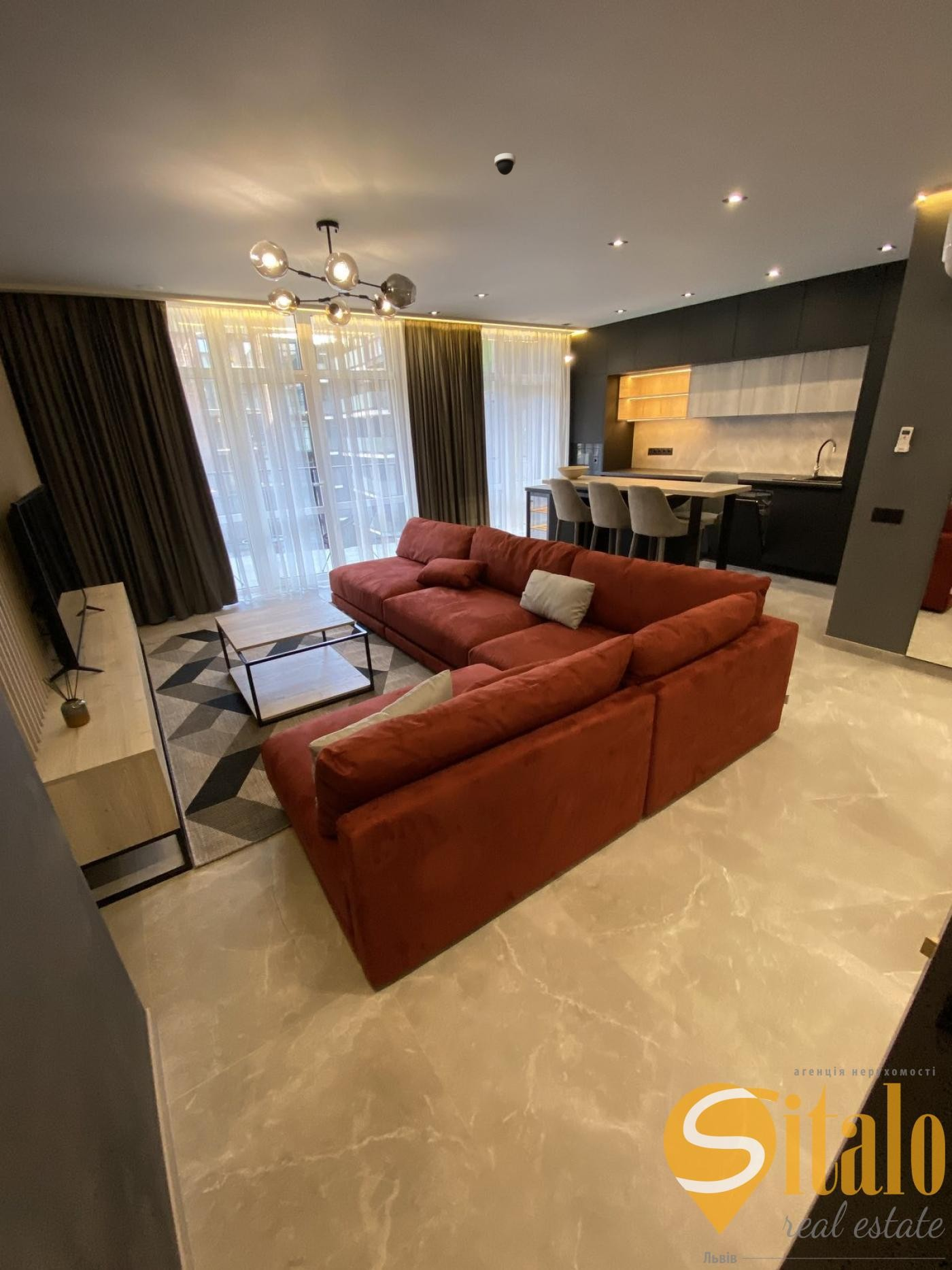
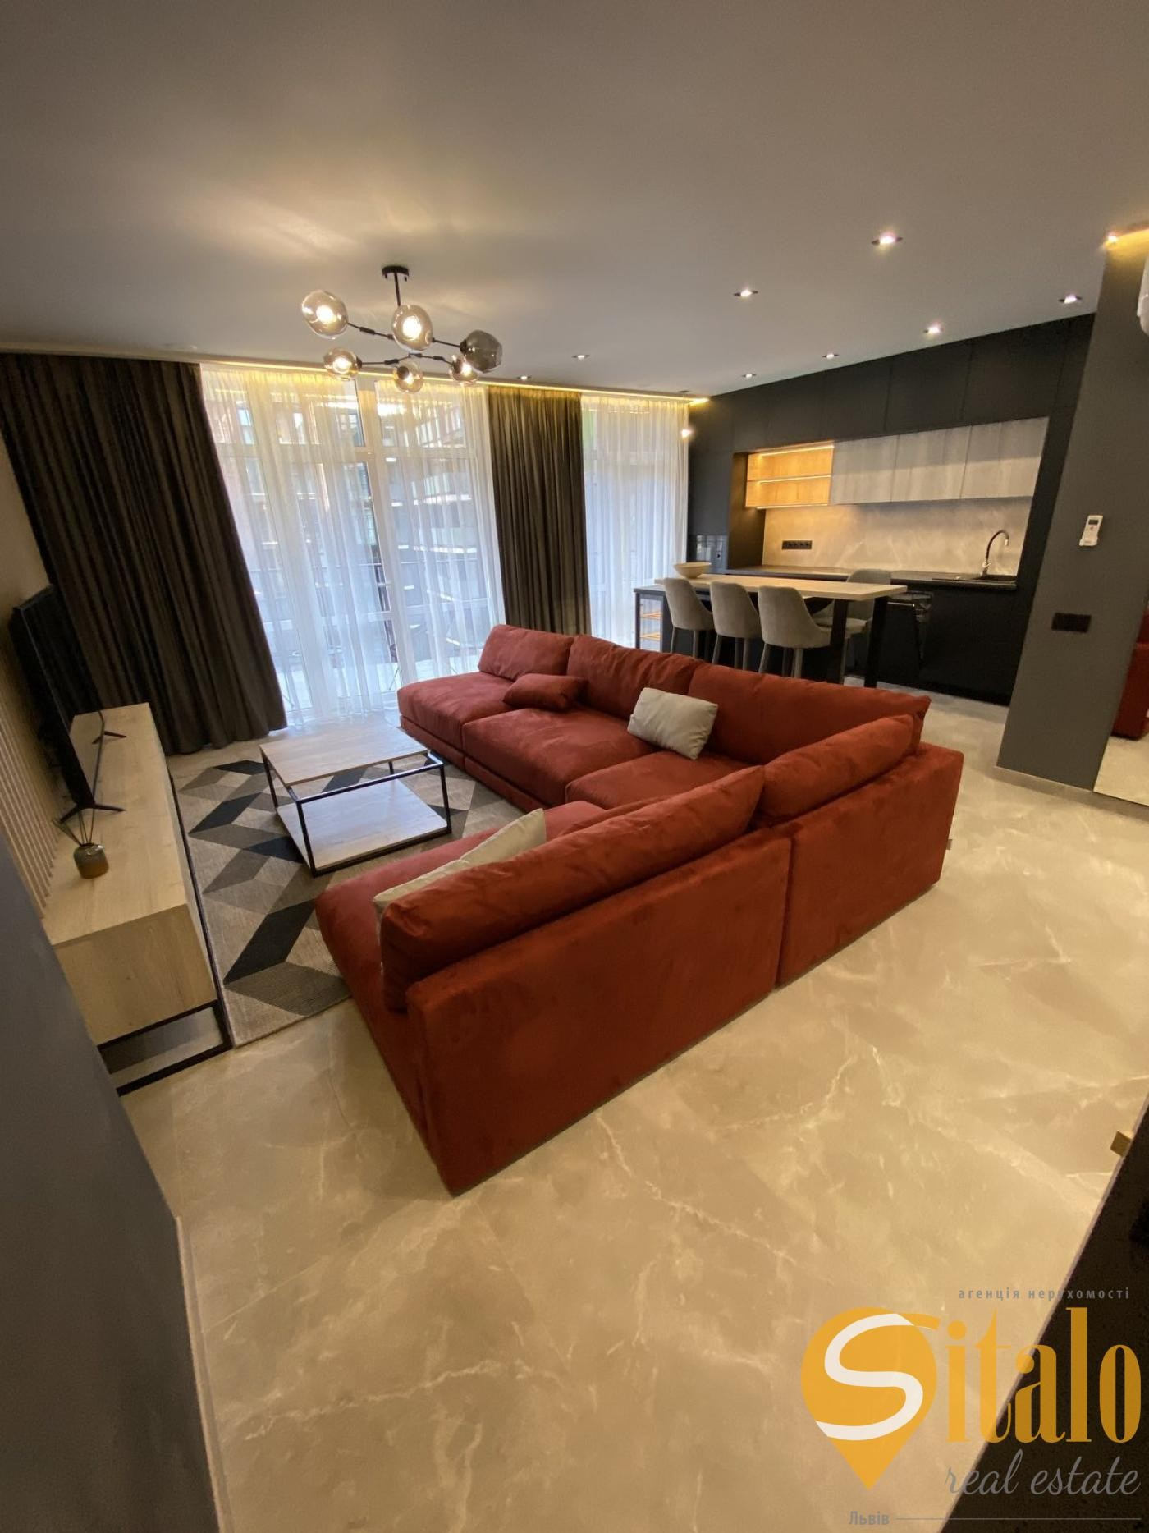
- dome security camera (505, 166)
